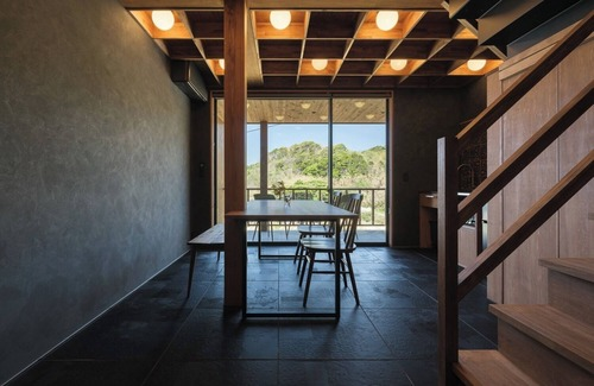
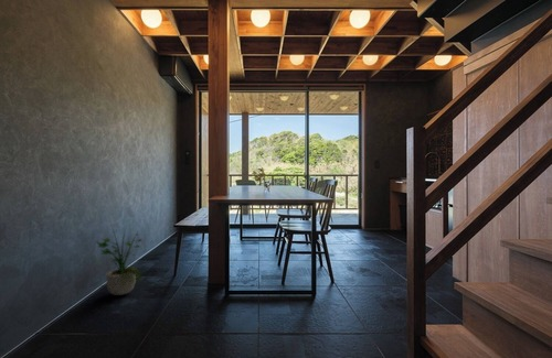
+ potted plant (124, 254)
